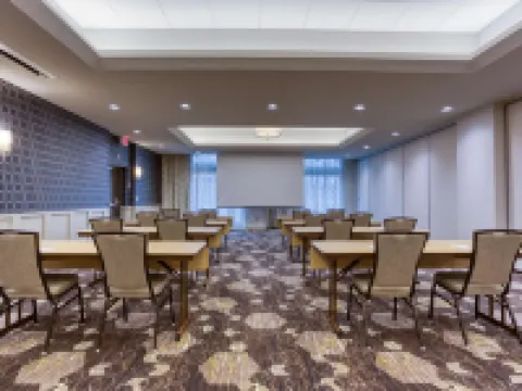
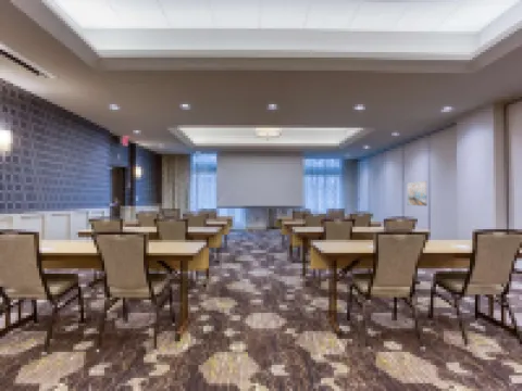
+ wall art (417, 193)
